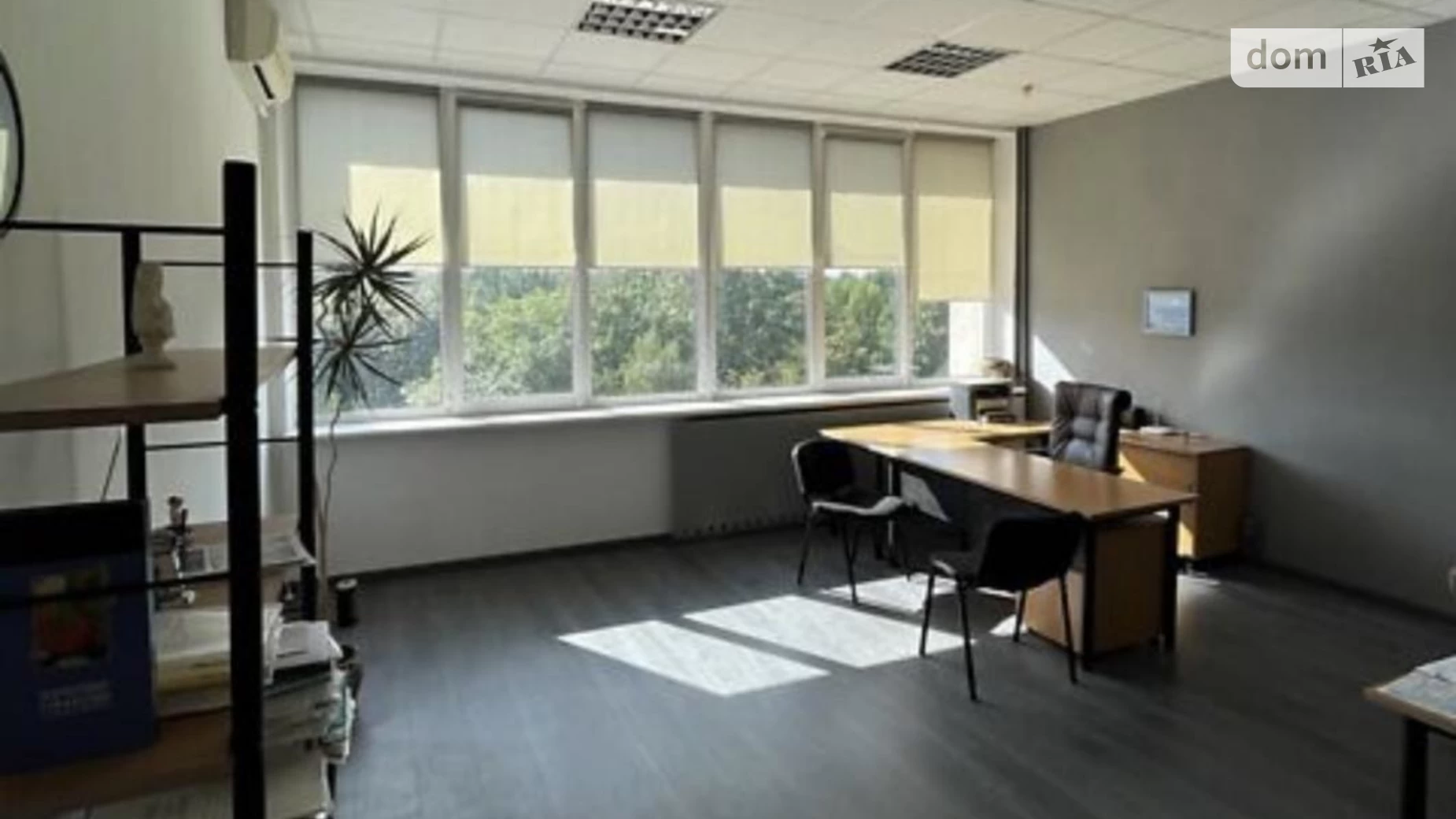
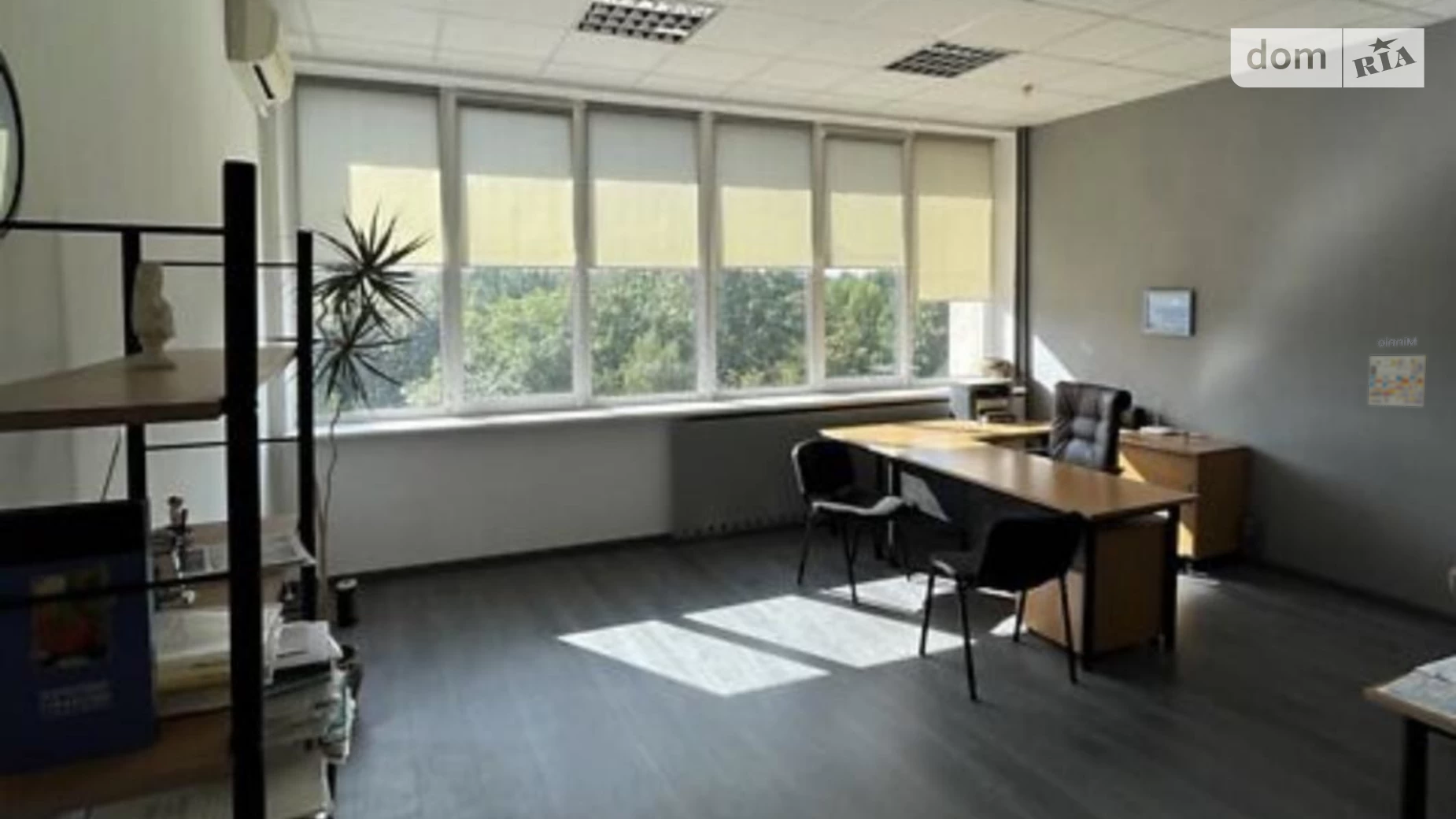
+ calendar (1396, 371)
